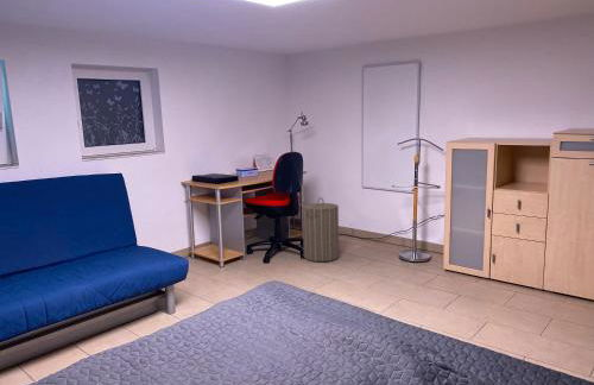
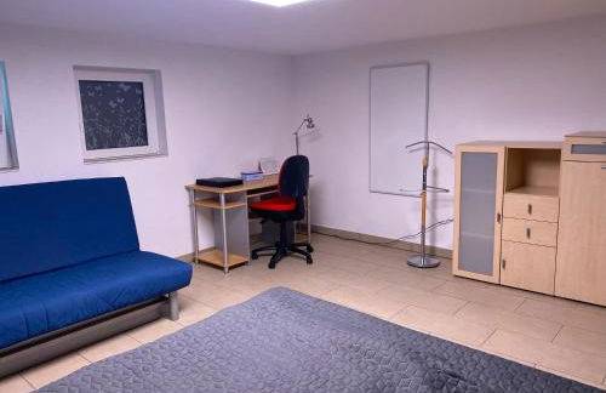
- laundry hamper (320, 227)
